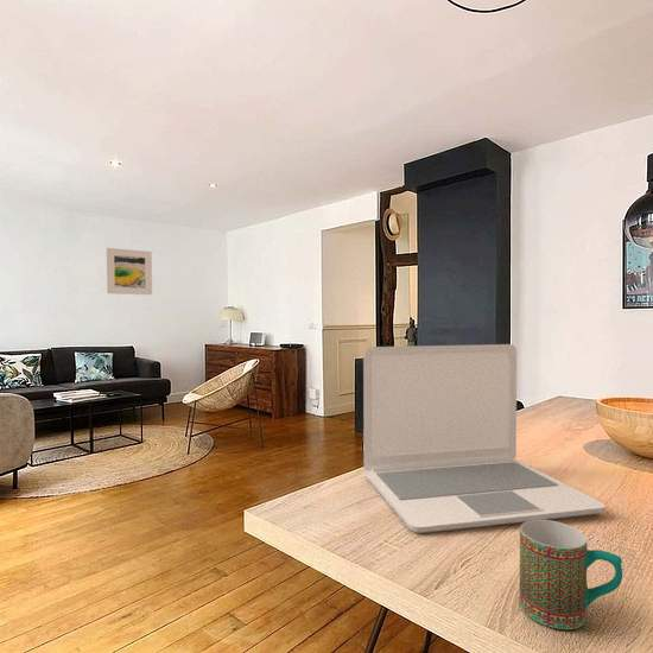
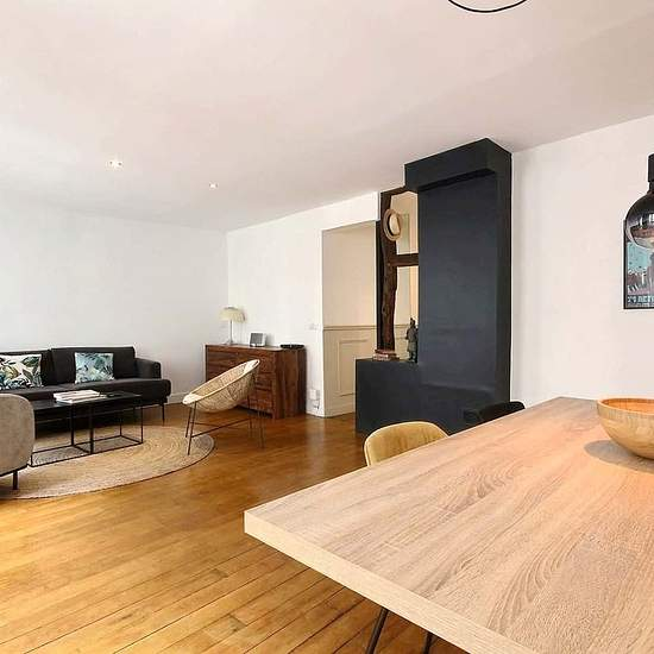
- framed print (129, 272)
- mug (568, 576)
- laptop (471, 421)
